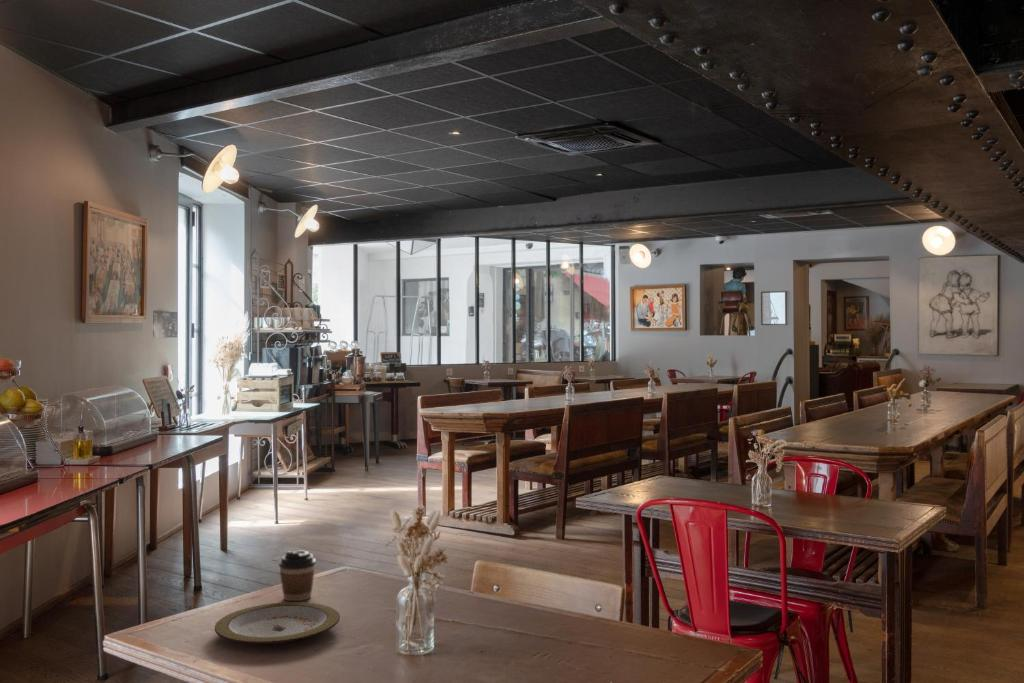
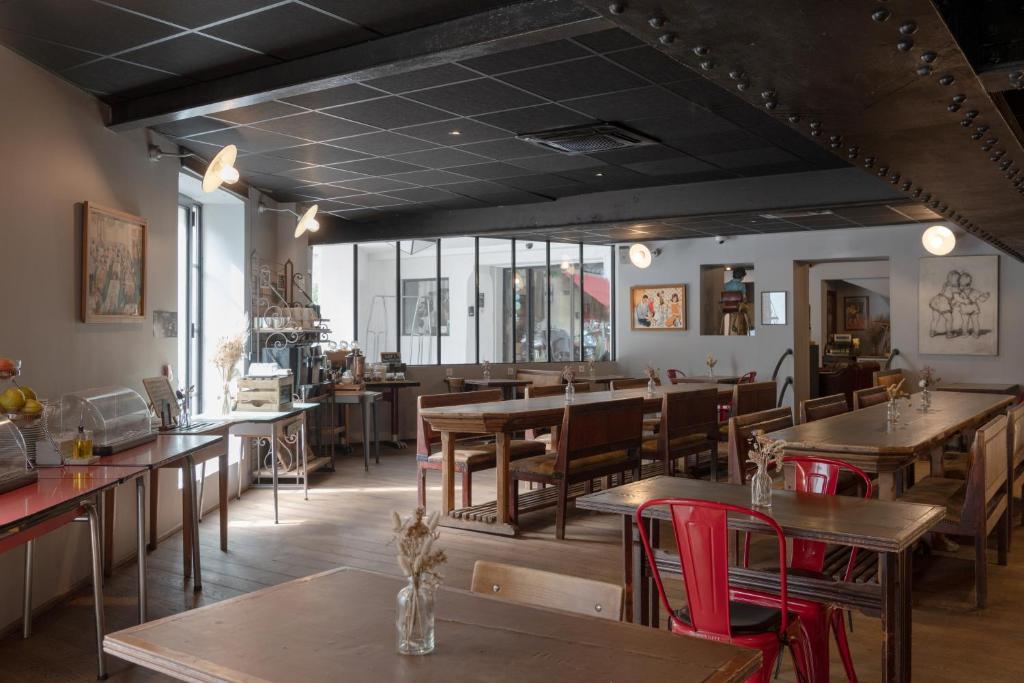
- coffee cup (297, 573)
- plate (278, 625)
